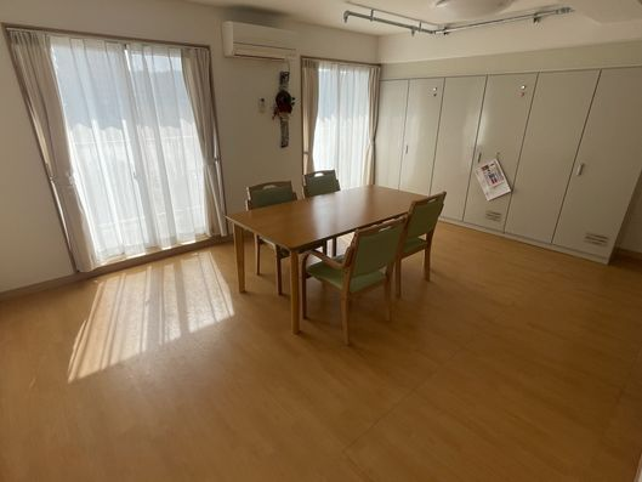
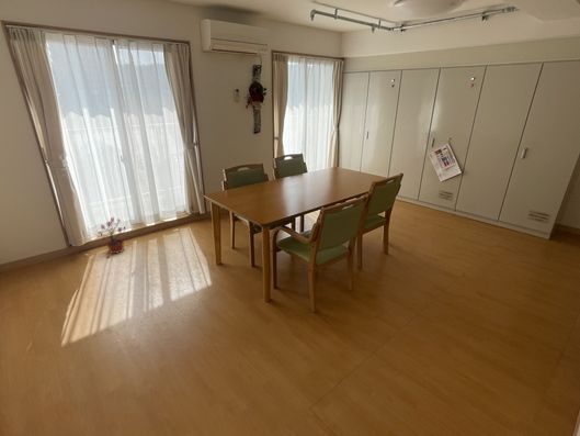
+ potted plant (112, 236)
